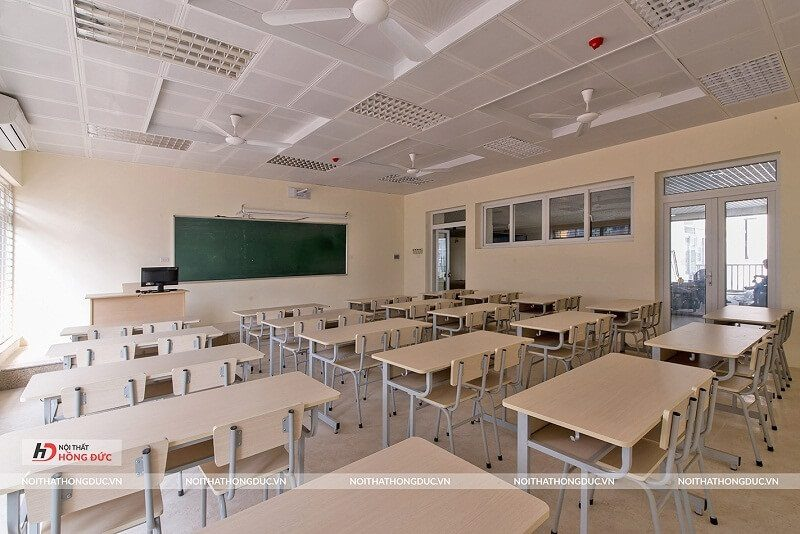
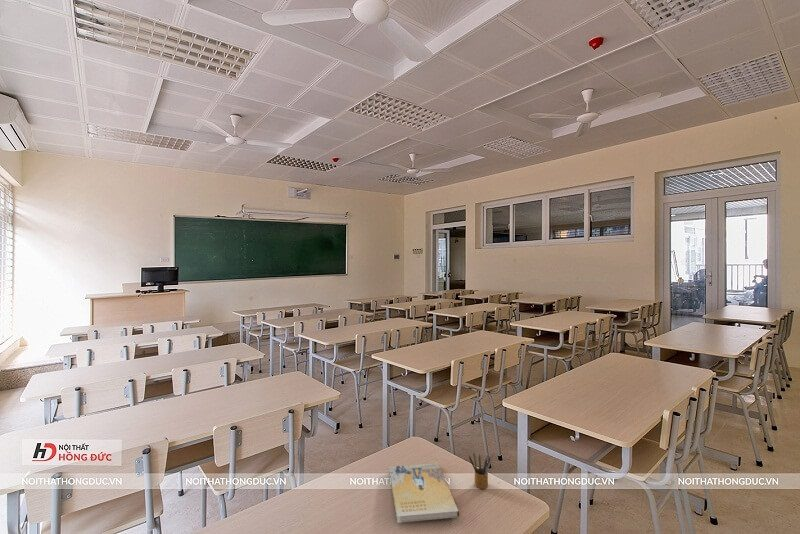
+ pencil box (480, 468)
+ book (420, 489)
